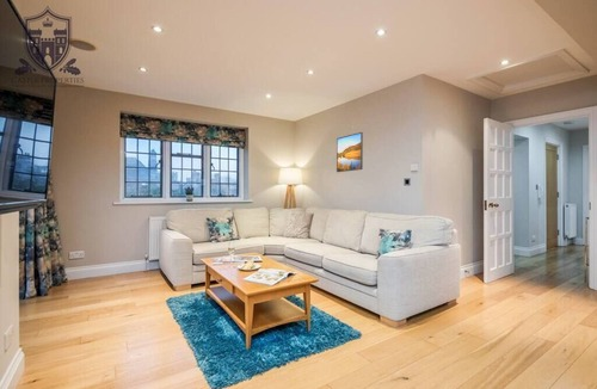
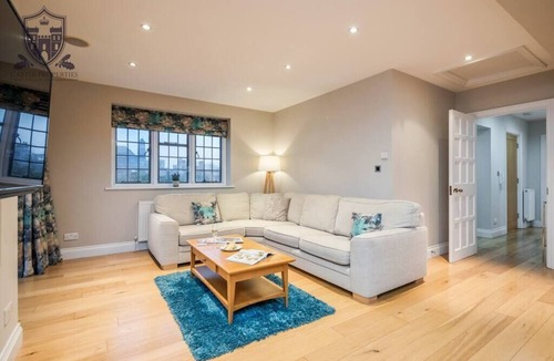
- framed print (349, 153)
